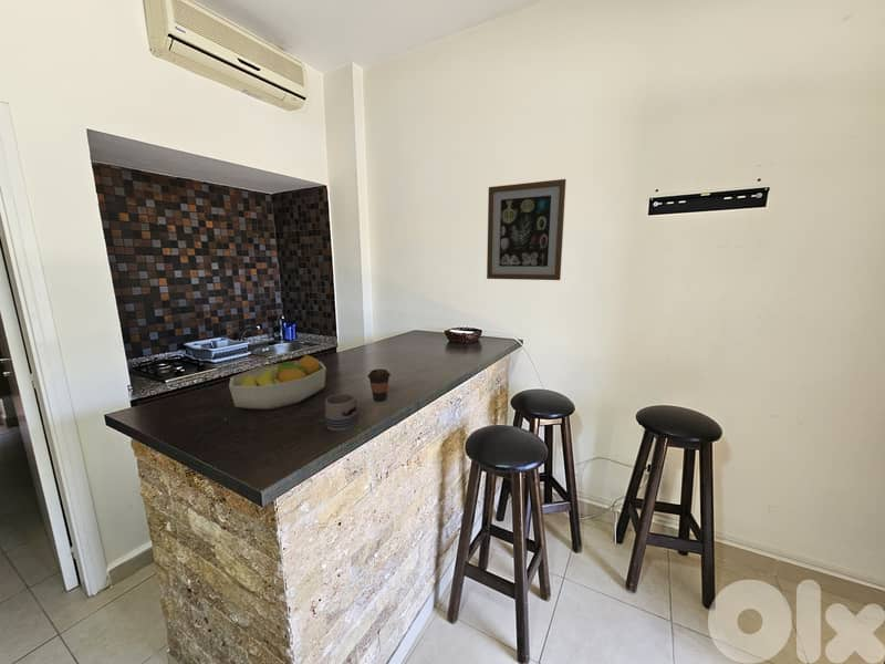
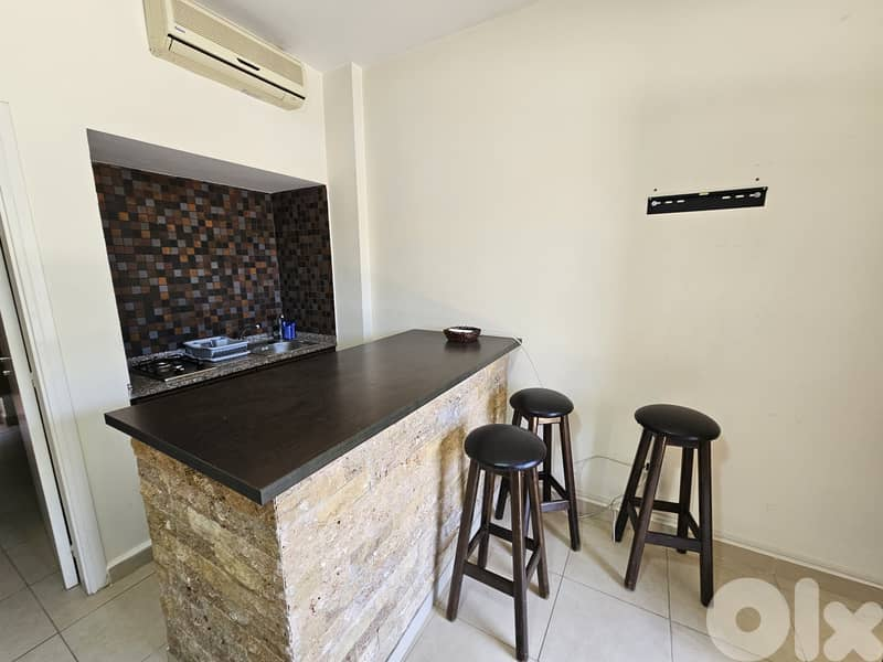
- wall art (523, 232)
- fruit bowl (280, 378)
- coffee cup (379, 385)
- mug (343, 409)
